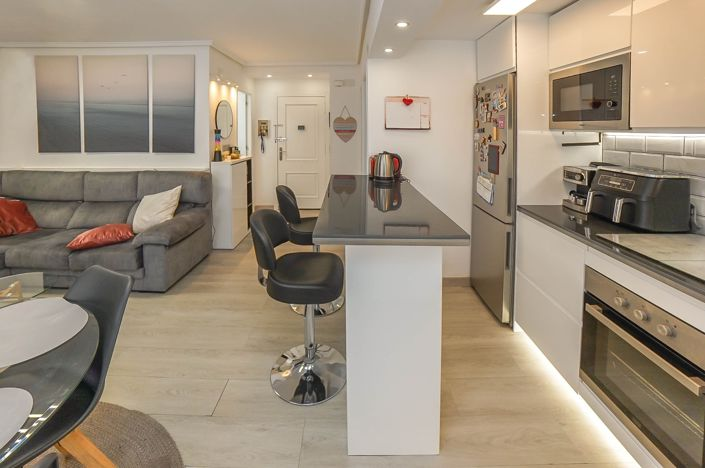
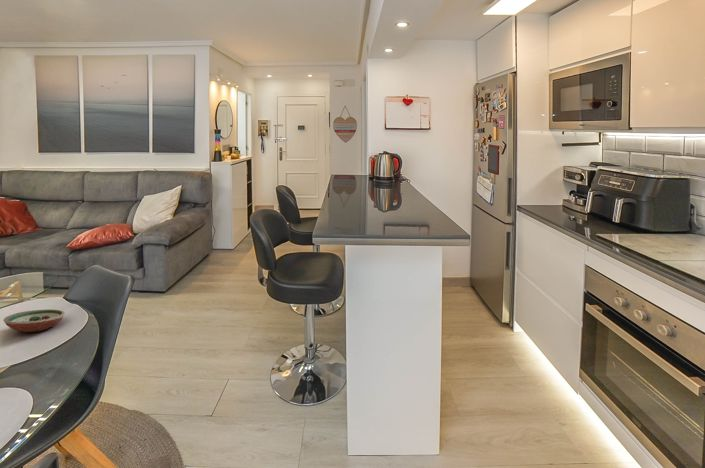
+ decorative bowl (35, 322)
